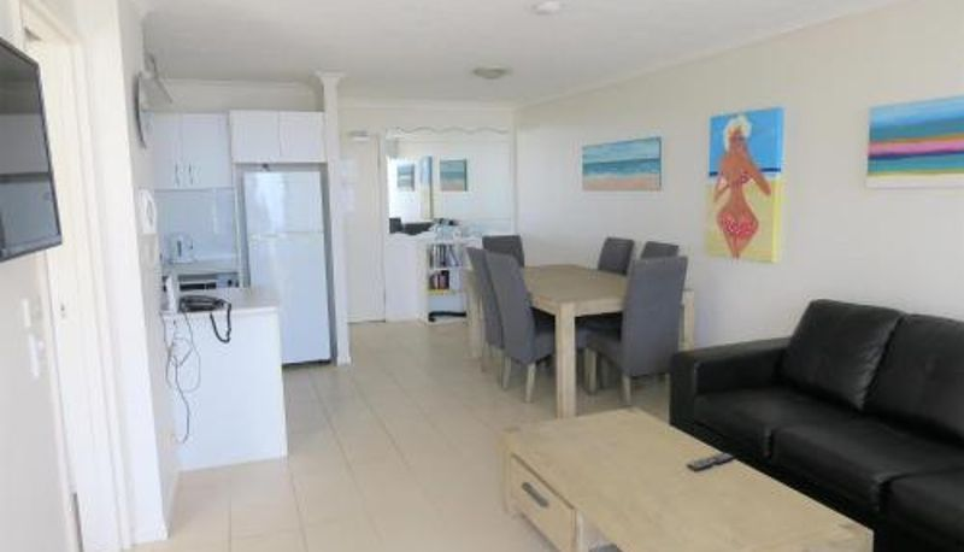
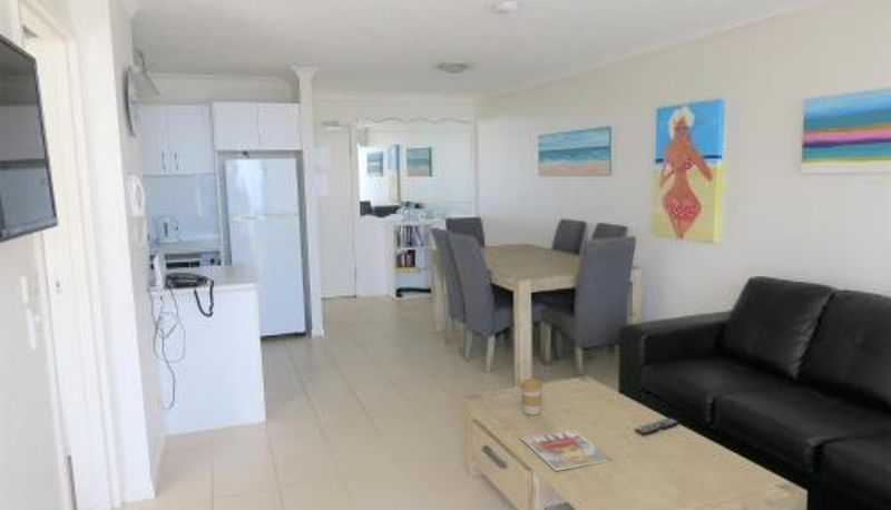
+ magazine (565, 448)
+ coffee cup (531, 396)
